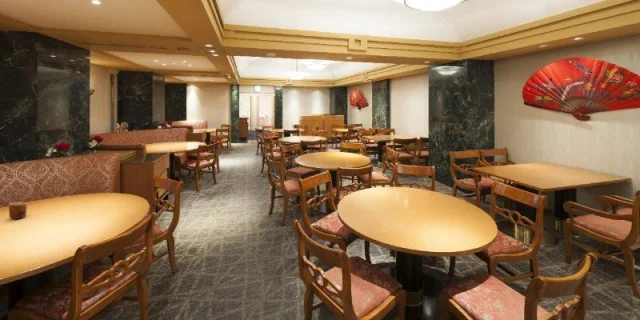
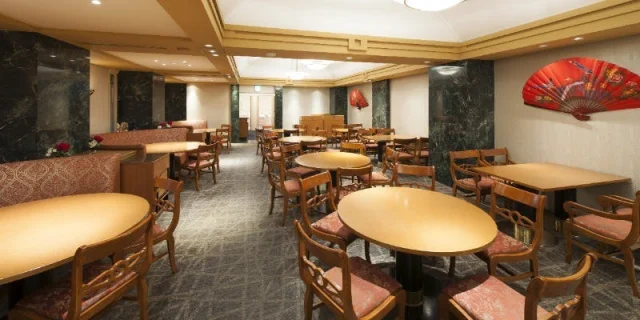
- cup (18, 210)
